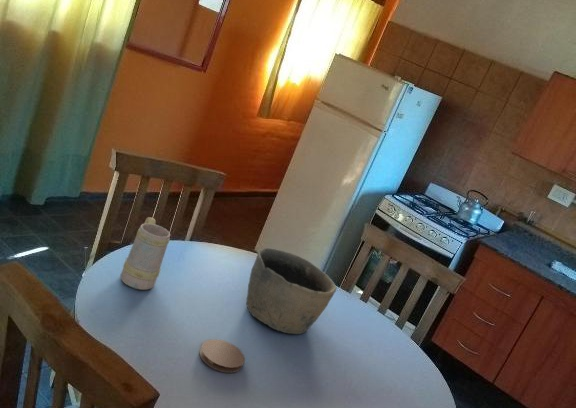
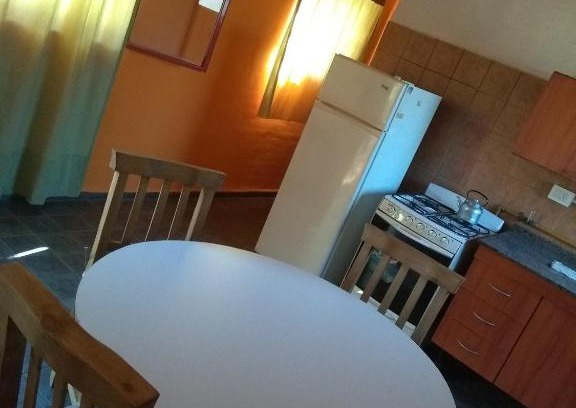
- mug (145, 251)
- bowl (287, 292)
- coaster (222, 355)
